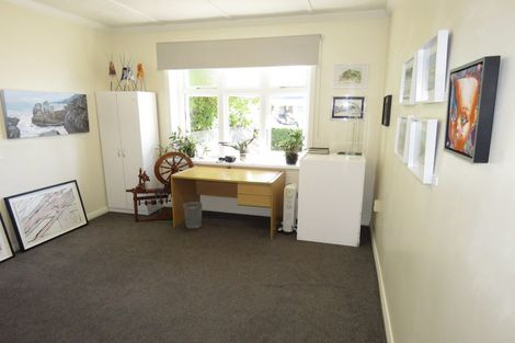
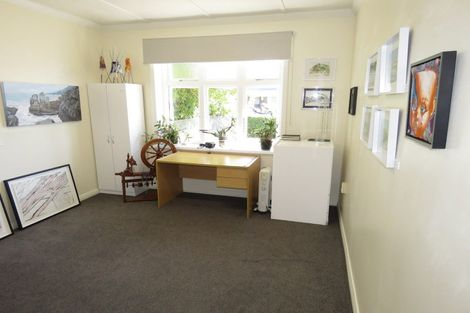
- wastebasket (193, 215)
